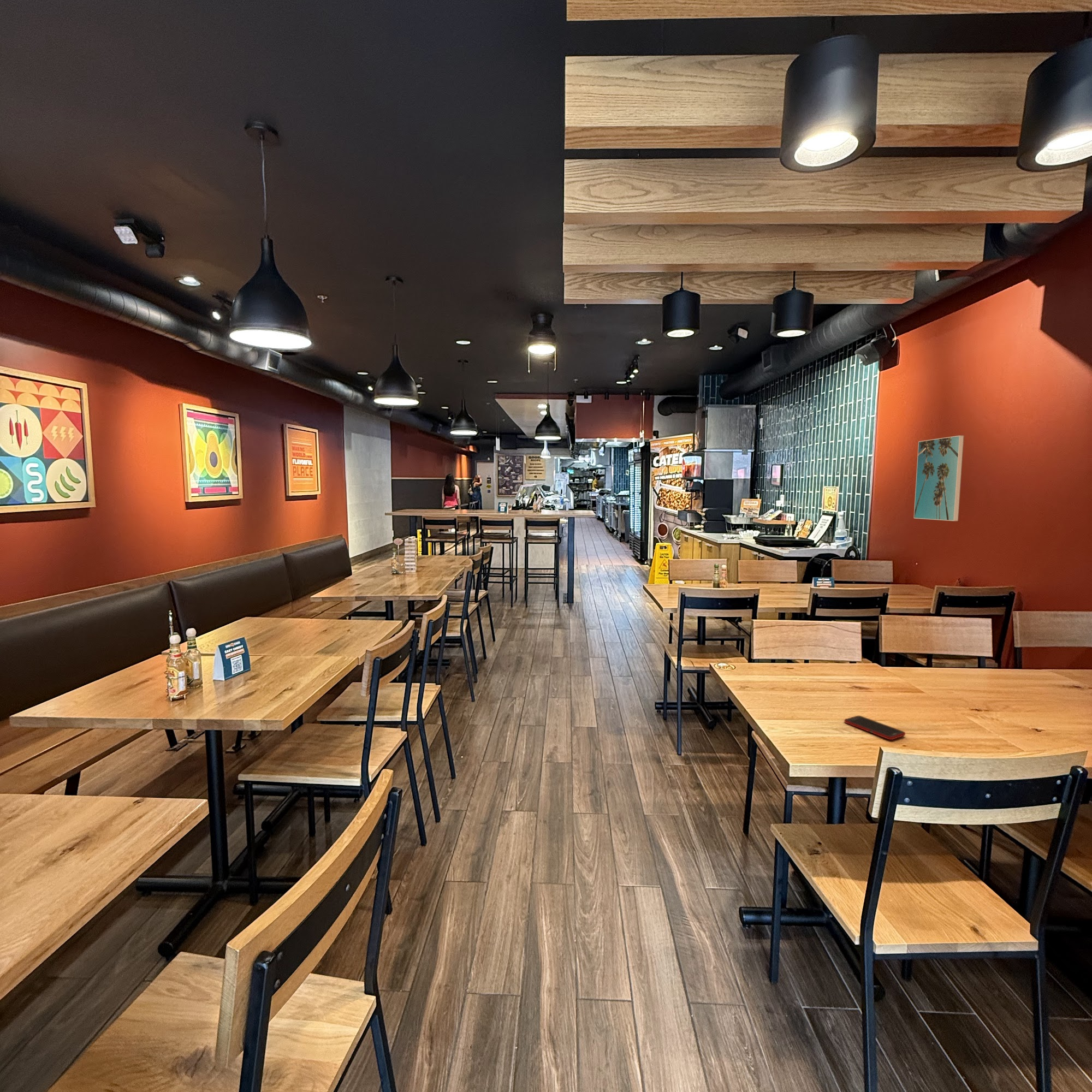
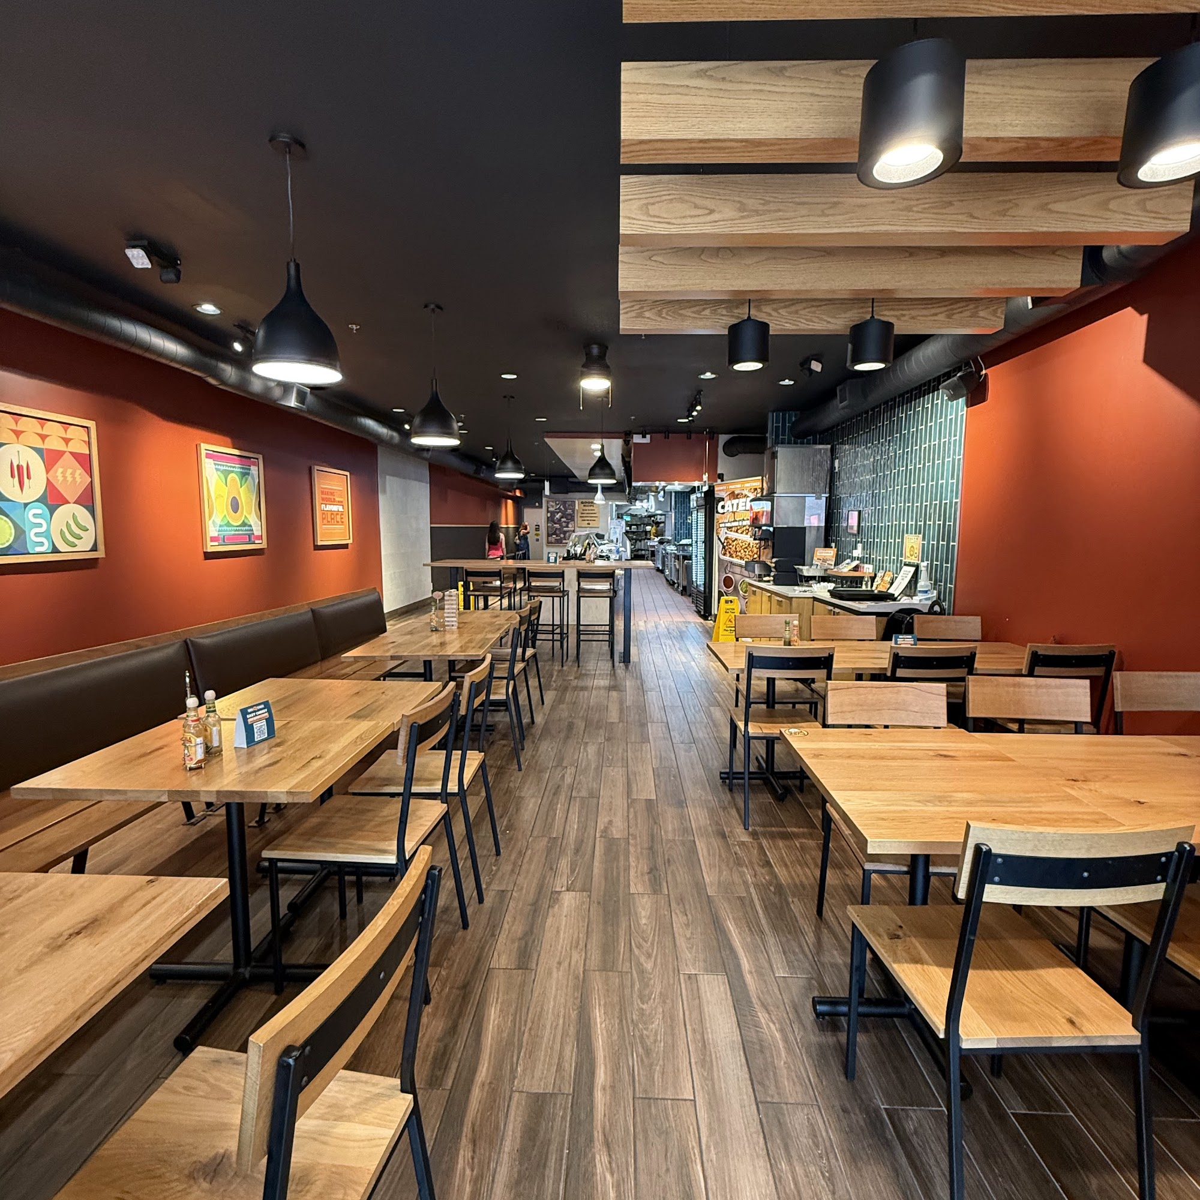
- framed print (937, 479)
- cell phone (874, 727)
